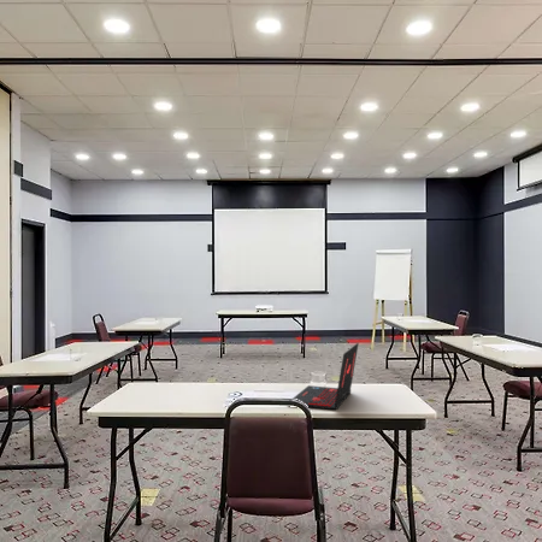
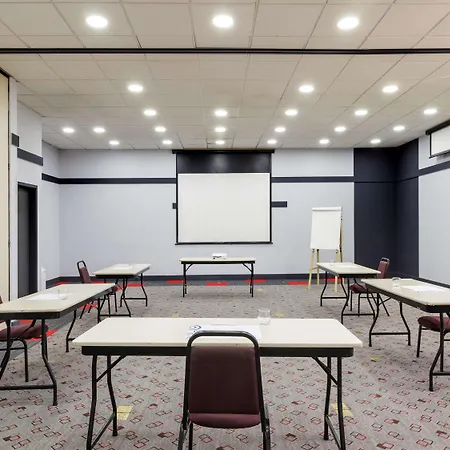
- laptop (324, 387)
